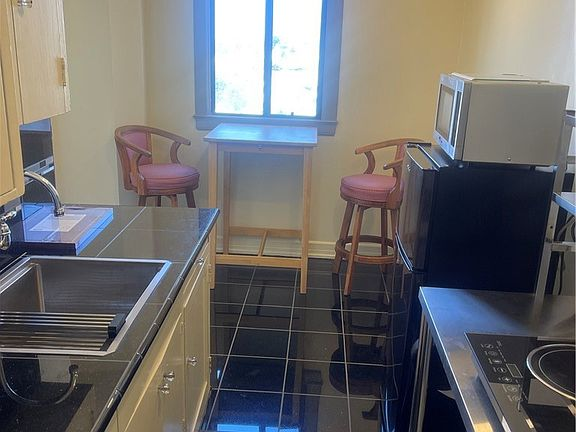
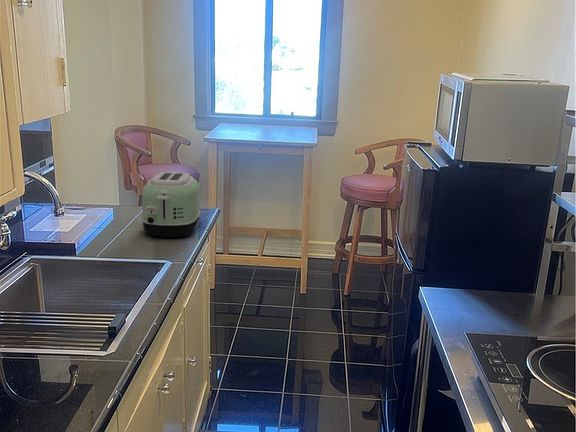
+ toaster (170, 203)
